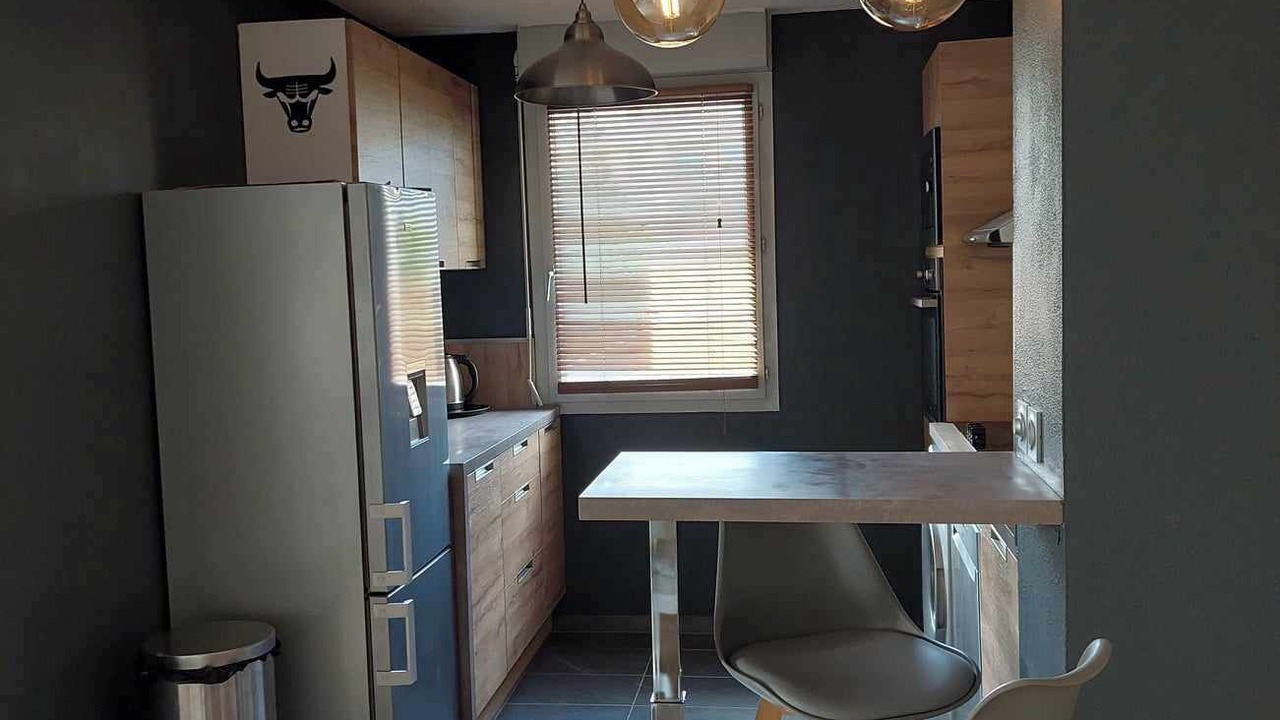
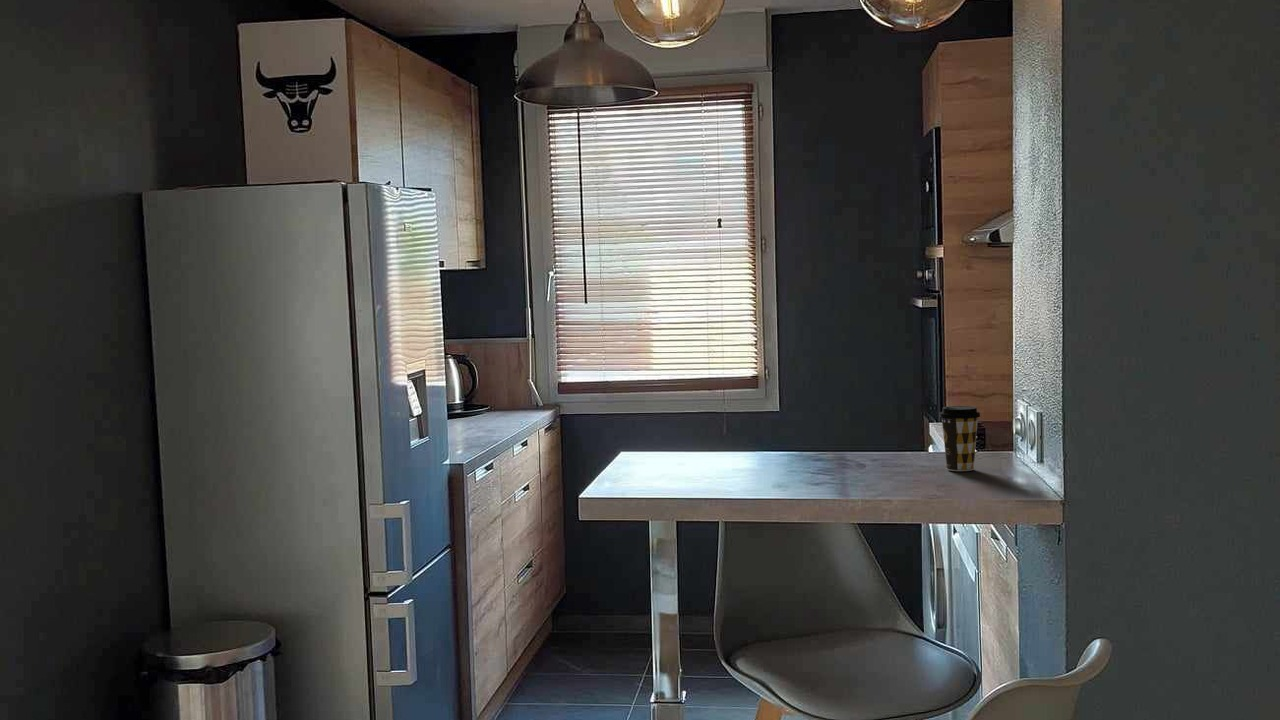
+ coffee cup (960, 438)
